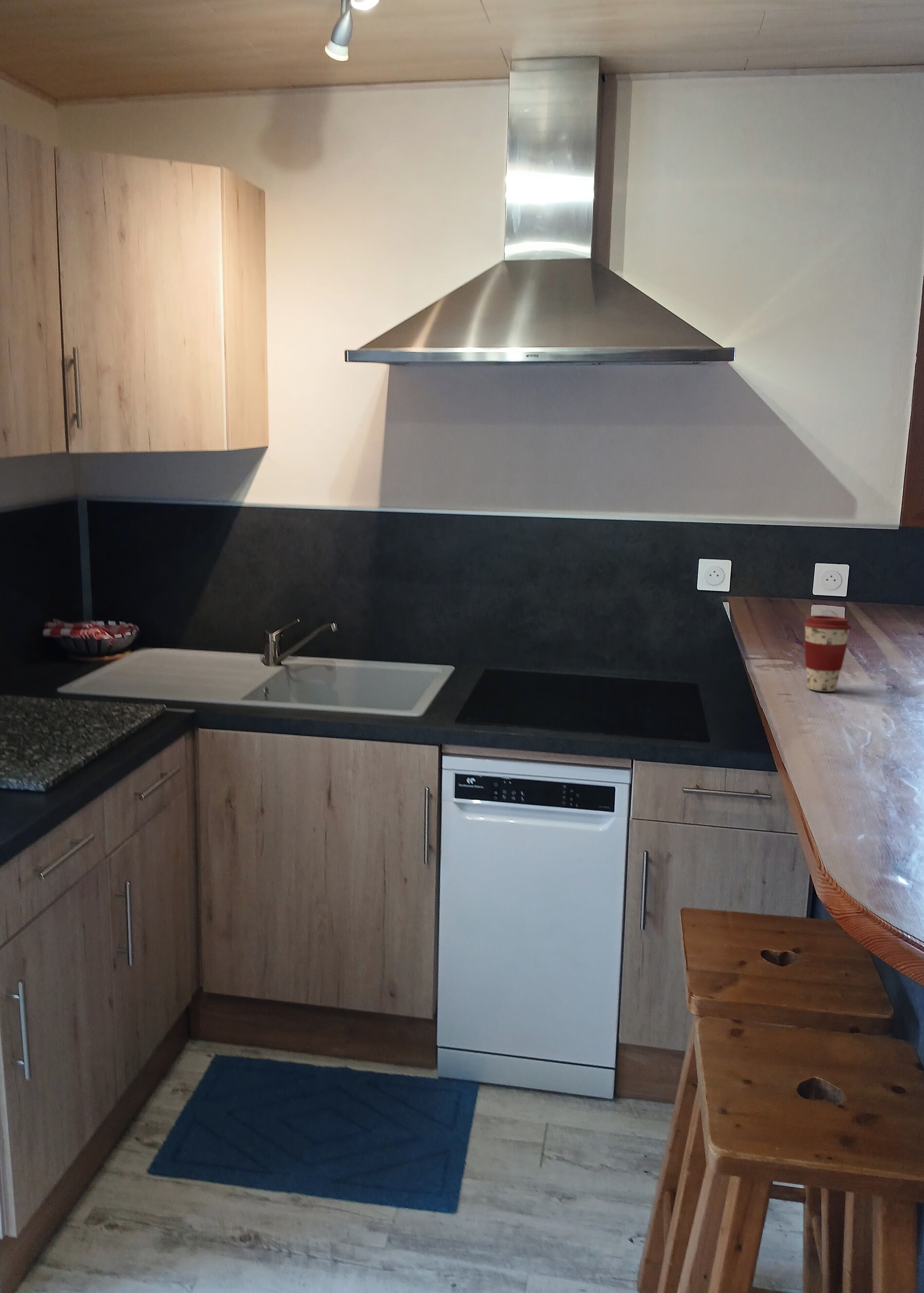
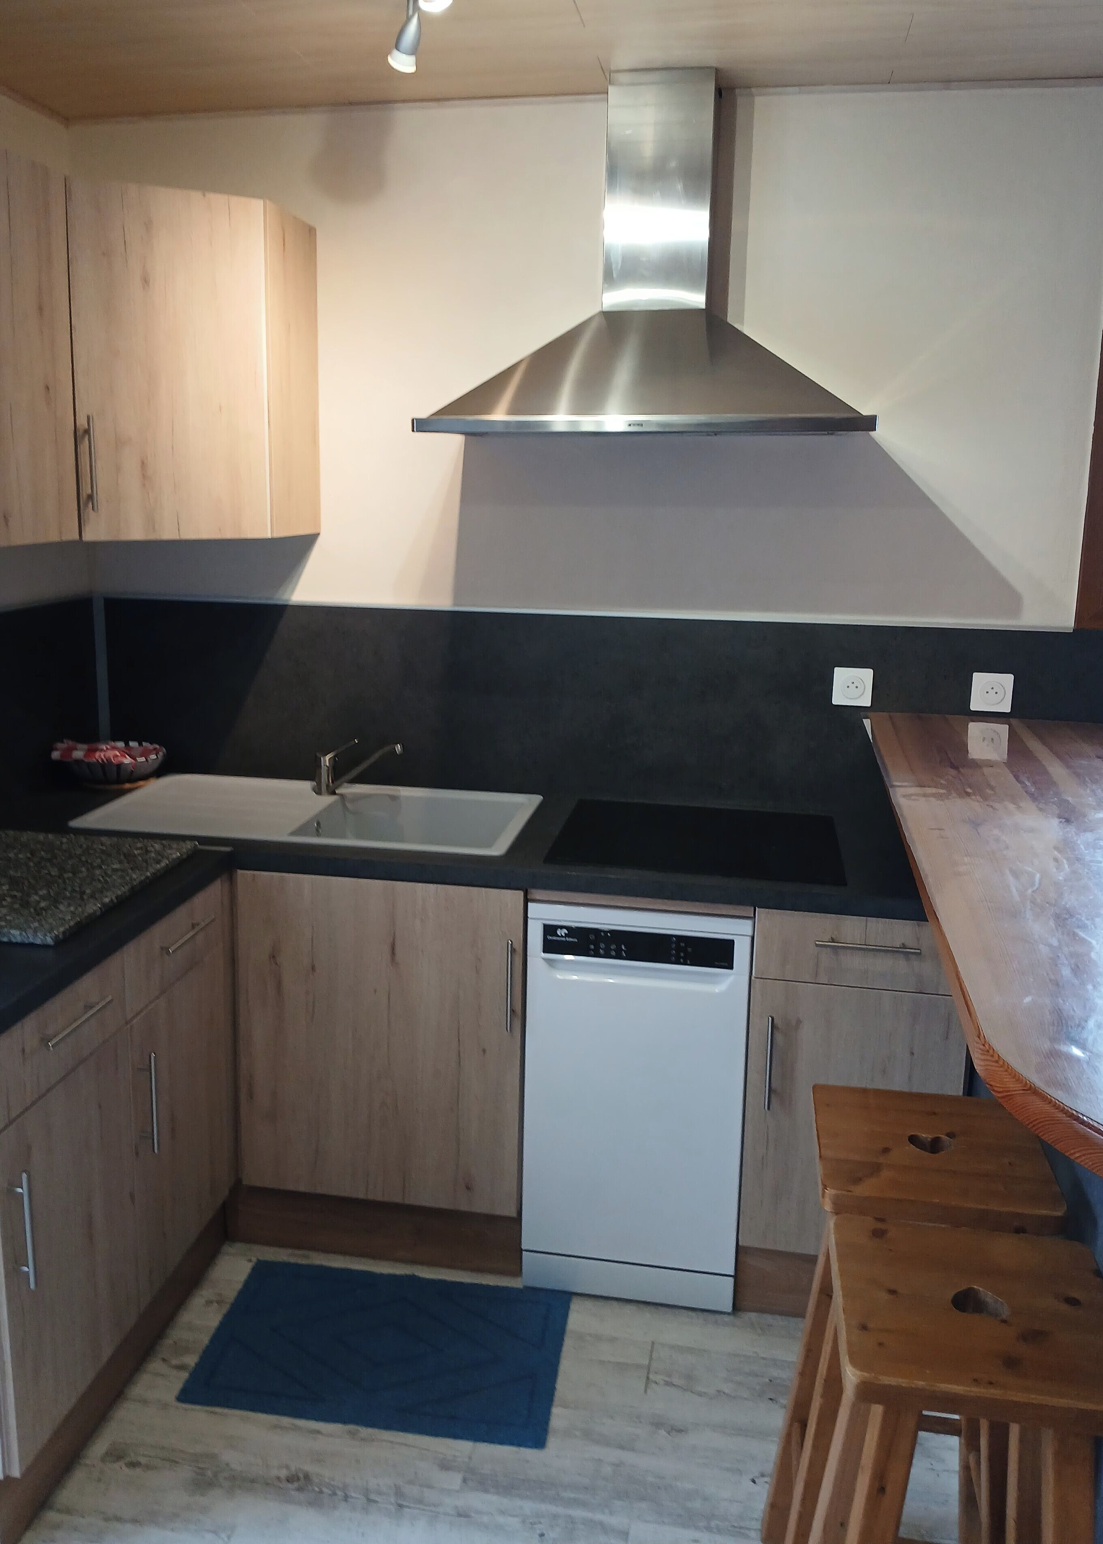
- coffee cup (825, 653)
